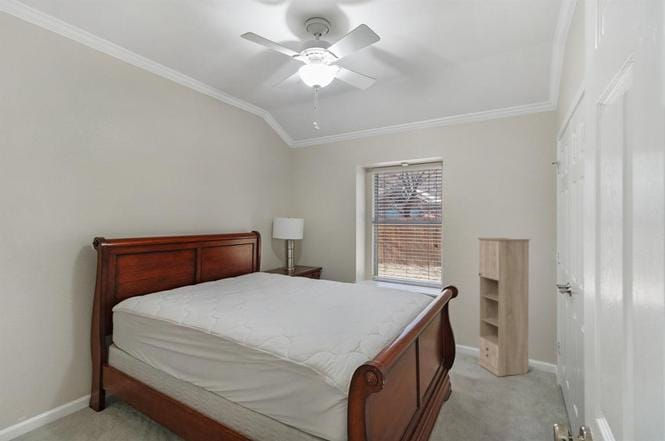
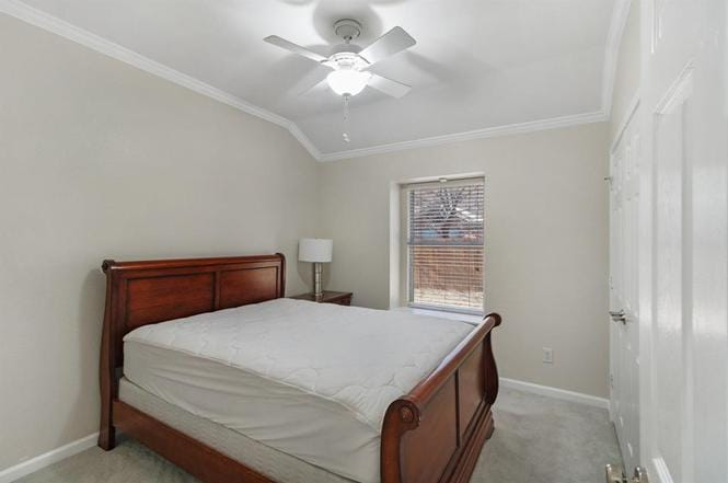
- storage cabinet (502, 303)
